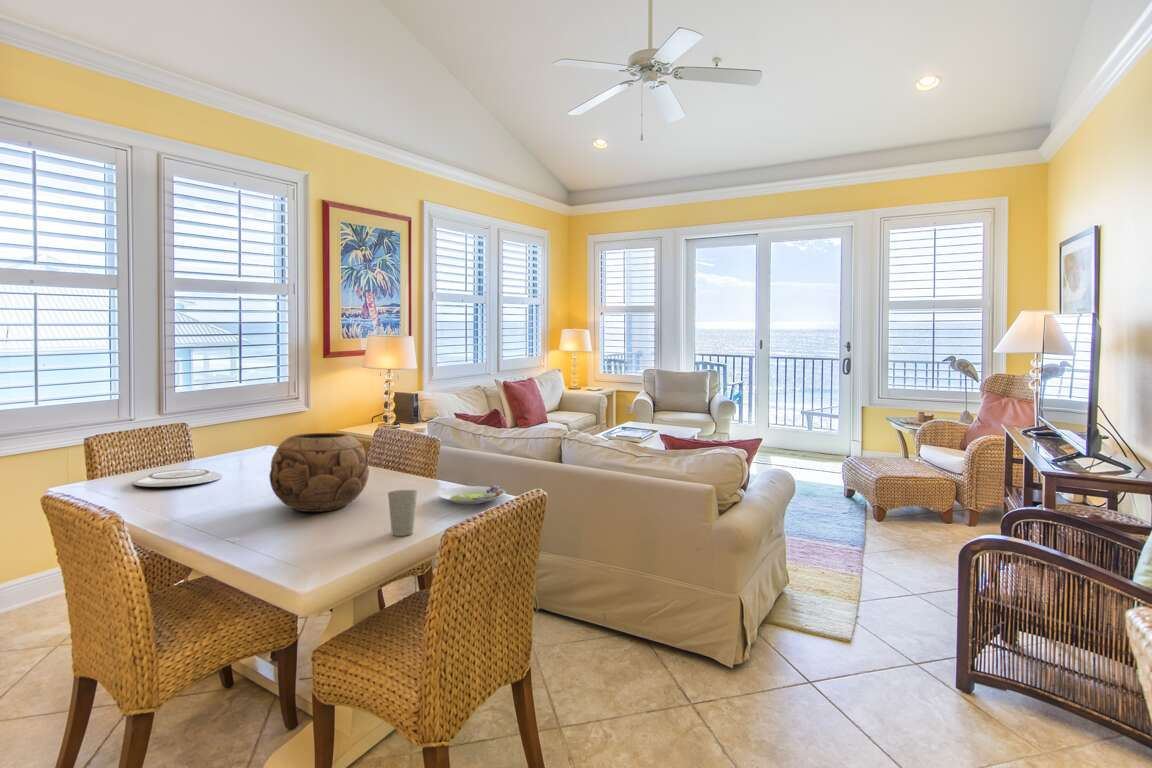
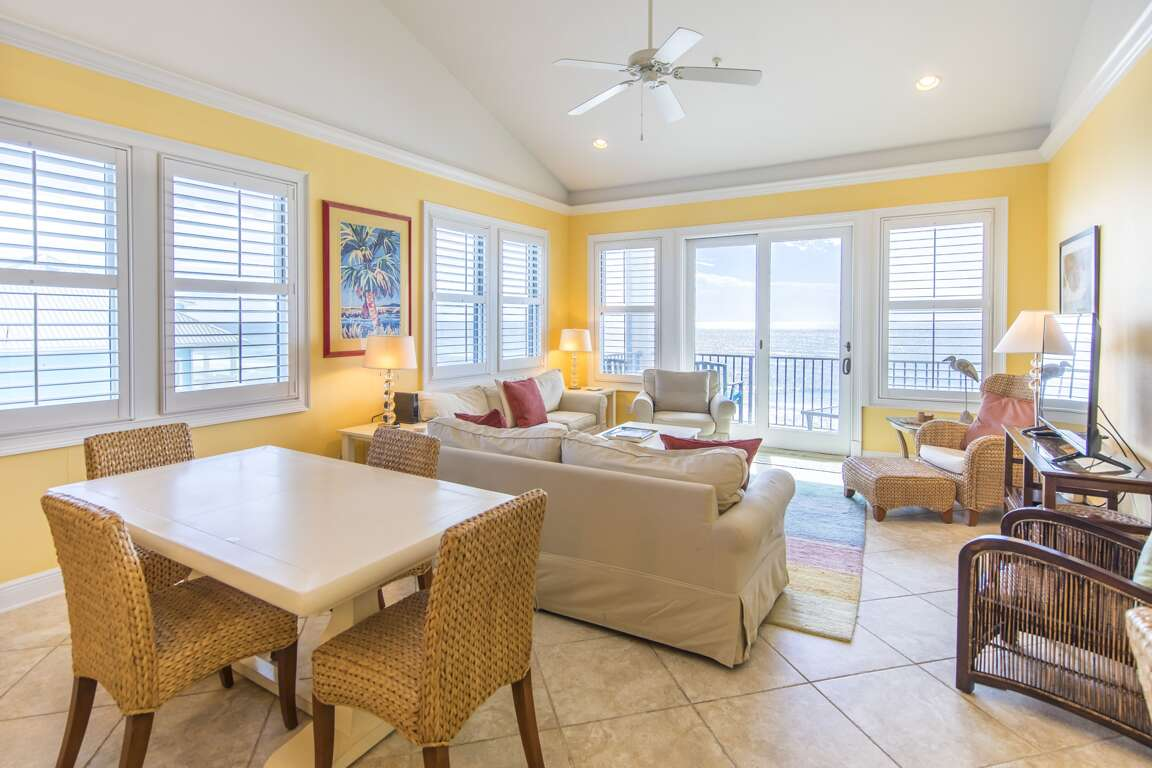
- plate (179, 476)
- cup (402, 510)
- decorative bowl (320, 471)
- salad plate (471, 495)
